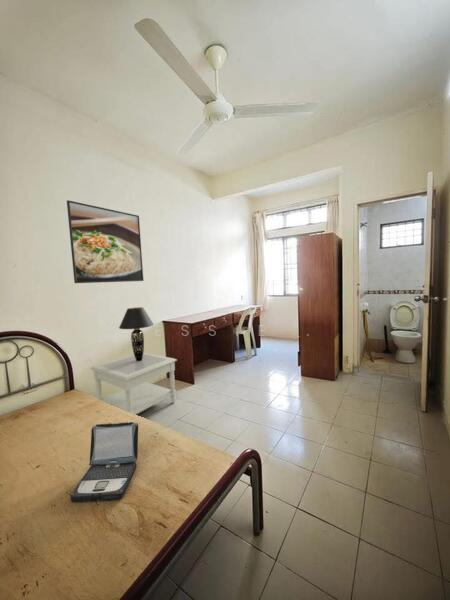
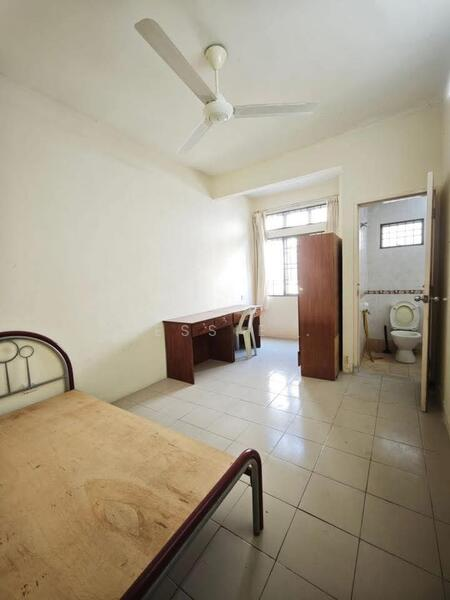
- laptop (106, 457)
- side table (136, 384)
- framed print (110, 245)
- table lamp (137, 334)
